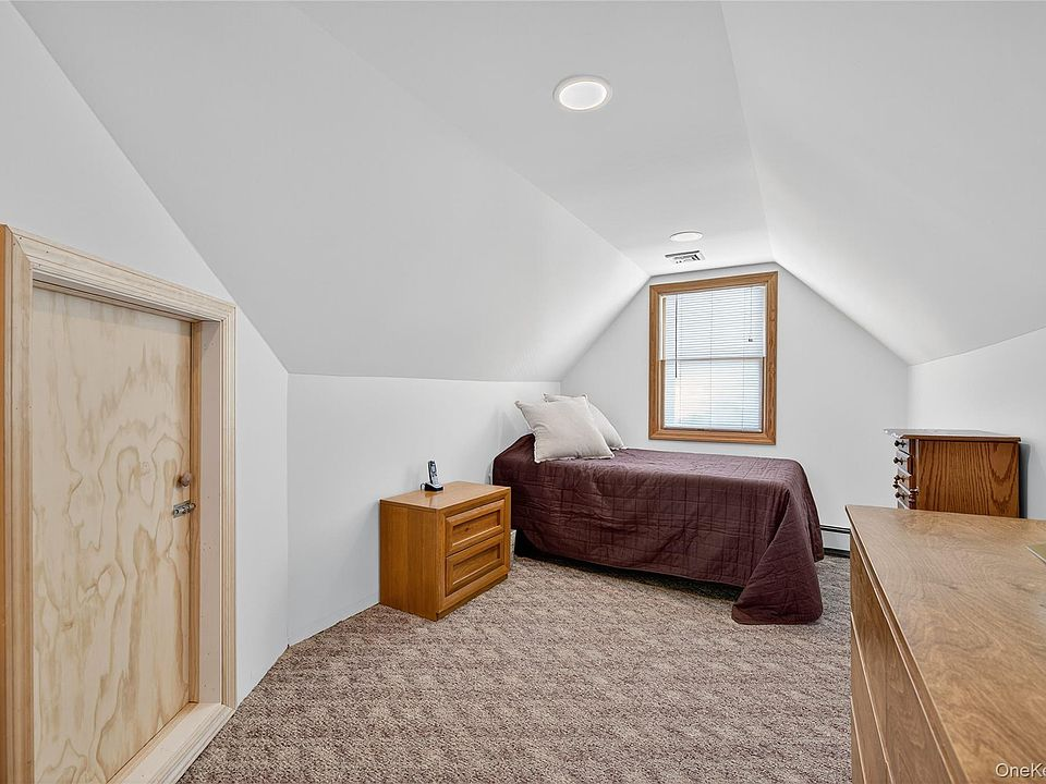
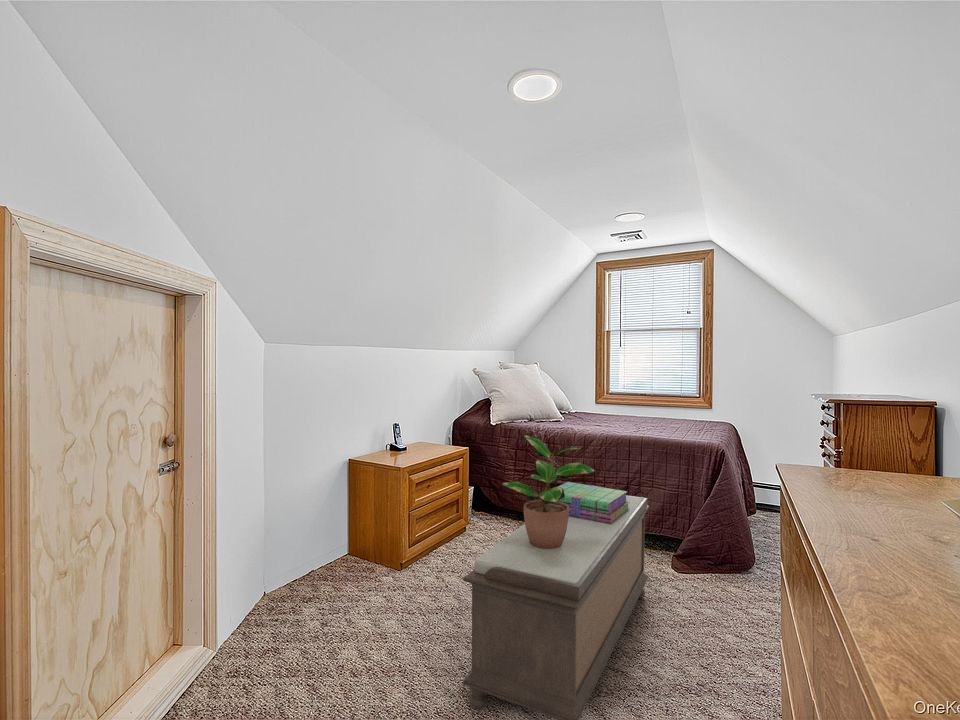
+ stack of books (586, 500)
+ potted plant (550, 490)
+ bench (573, 582)
